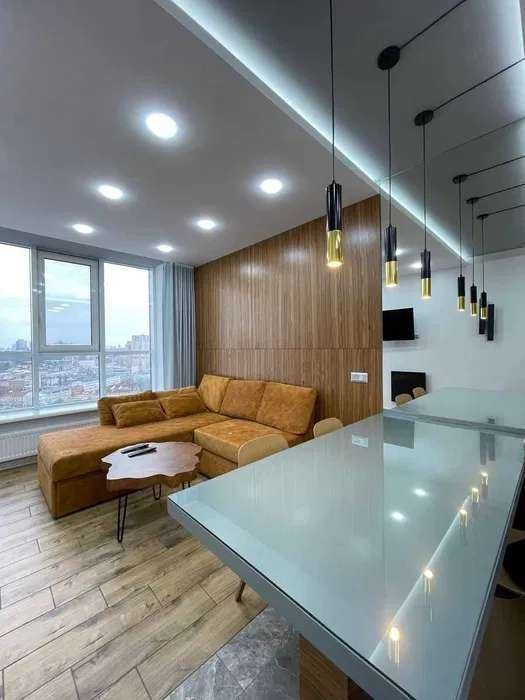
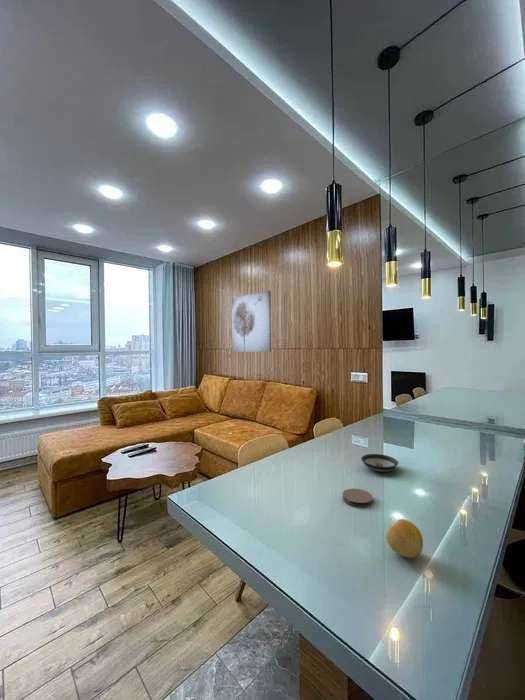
+ coaster (357, 497)
+ saucer (379, 464)
+ wall art (250, 323)
+ fruit (404, 538)
